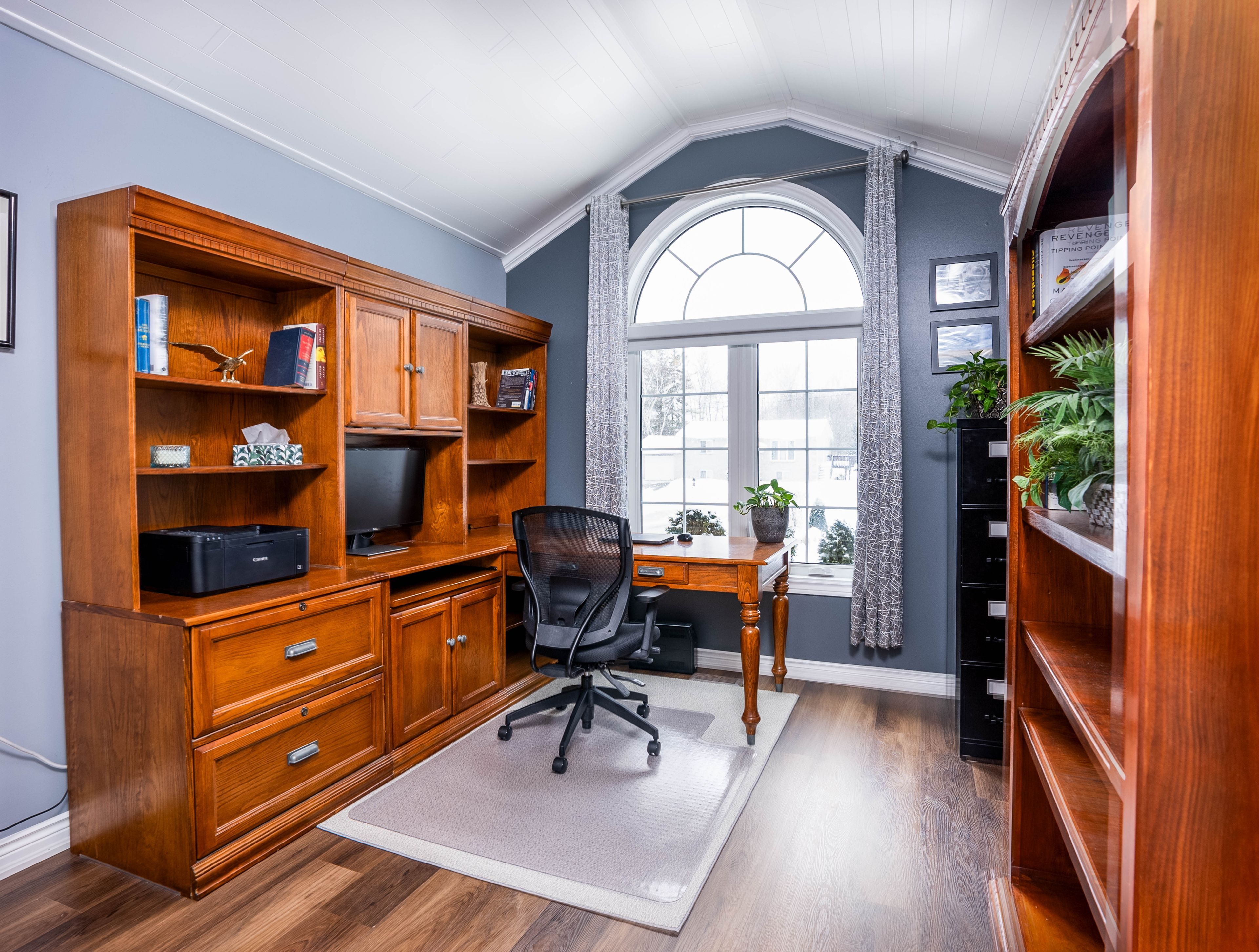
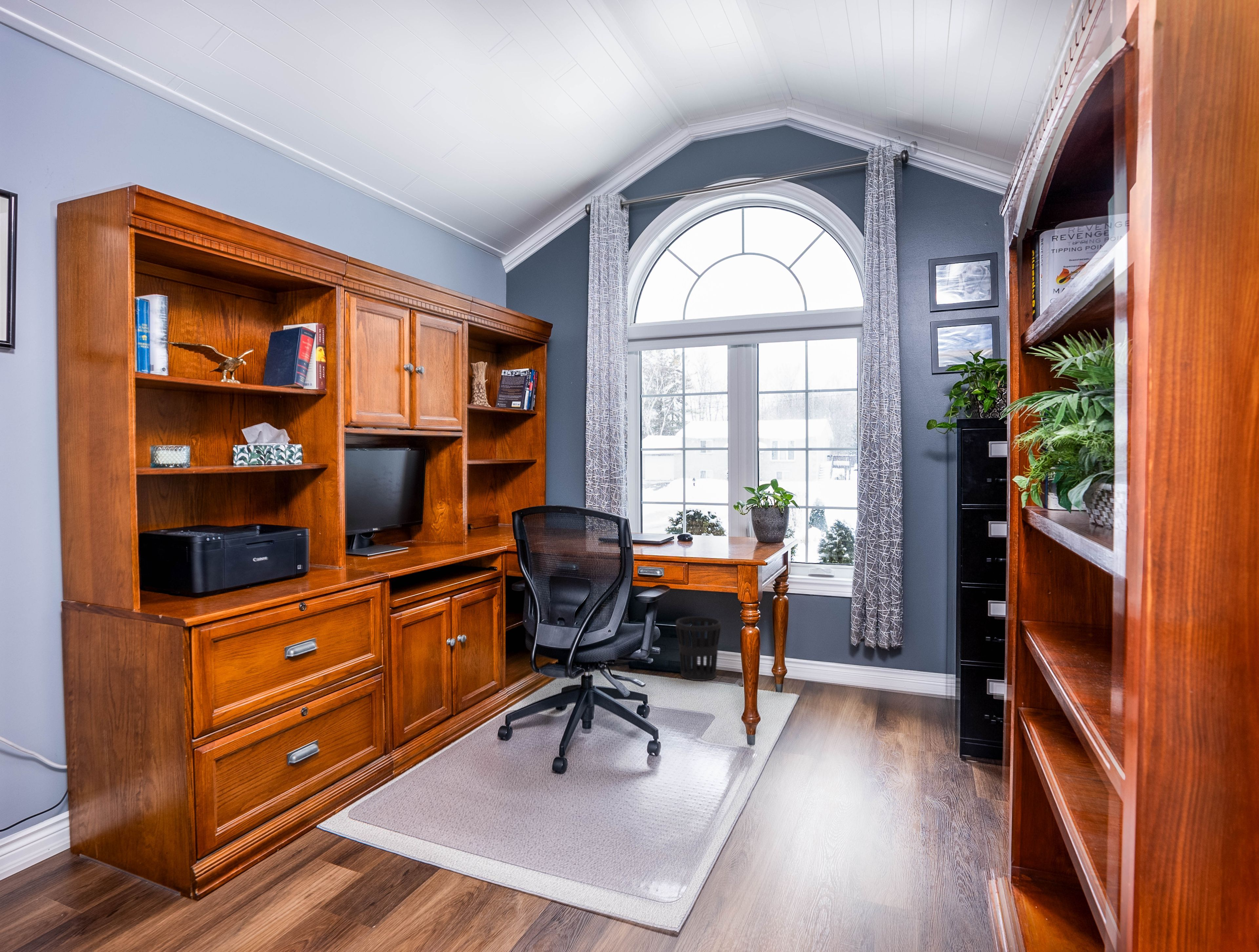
+ wastebasket (698, 648)
